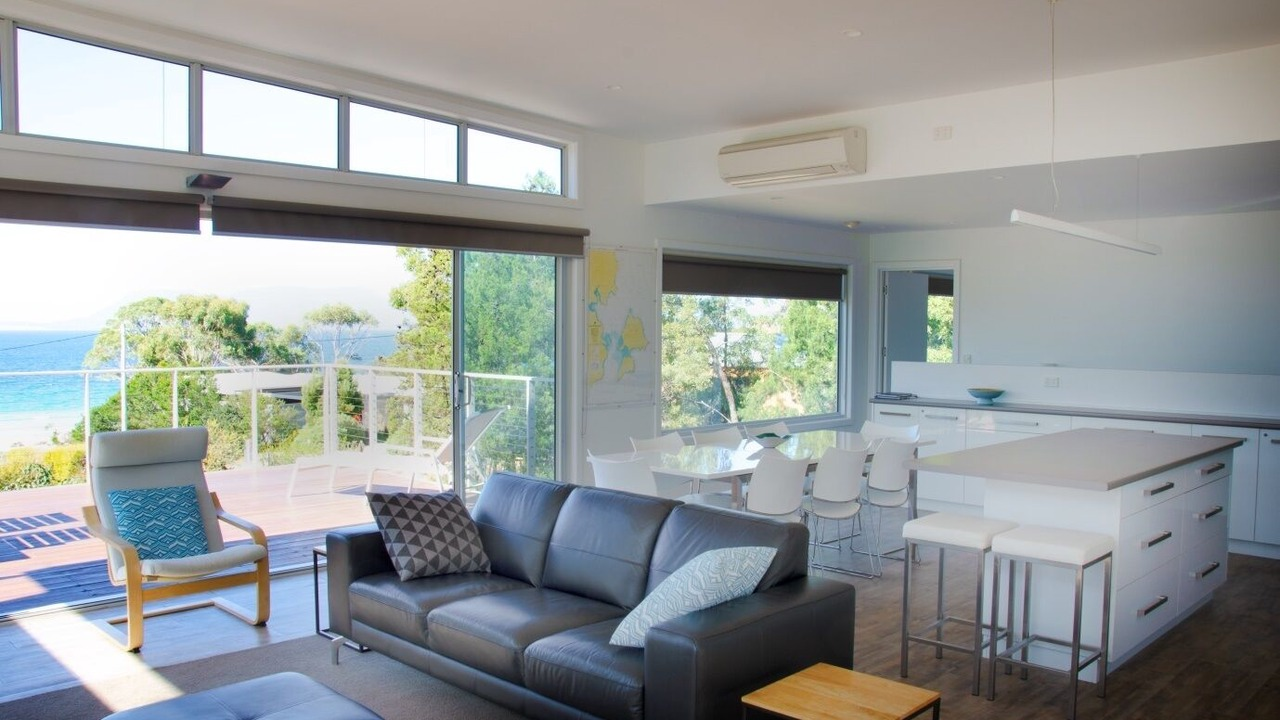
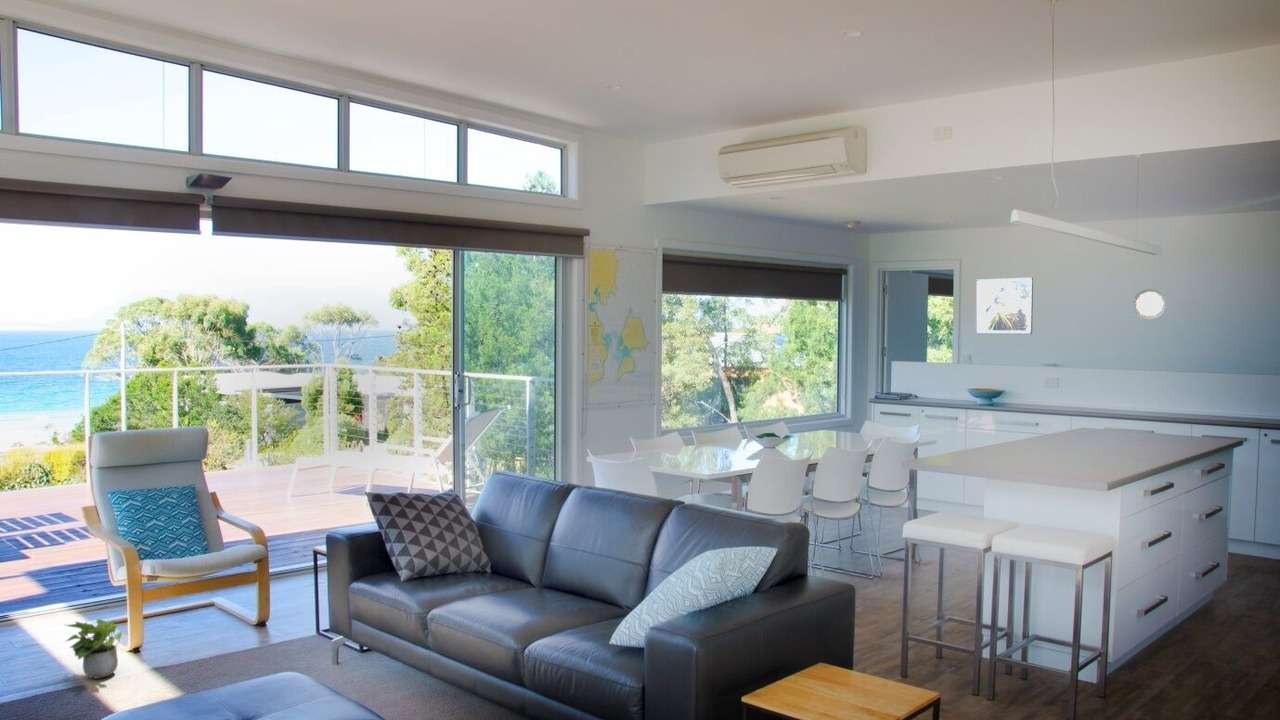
+ potted plant (95, 646)
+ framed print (1003, 306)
+ decorative plate (1149, 304)
